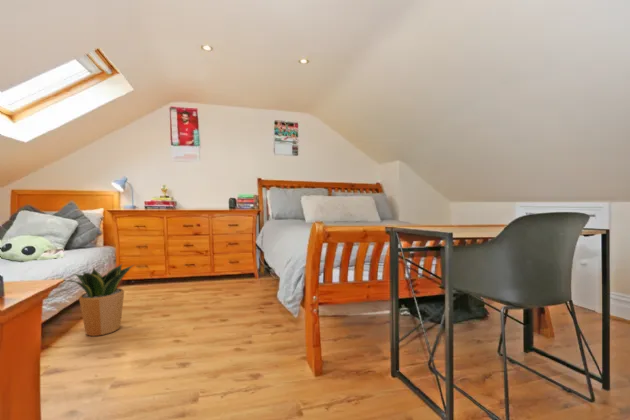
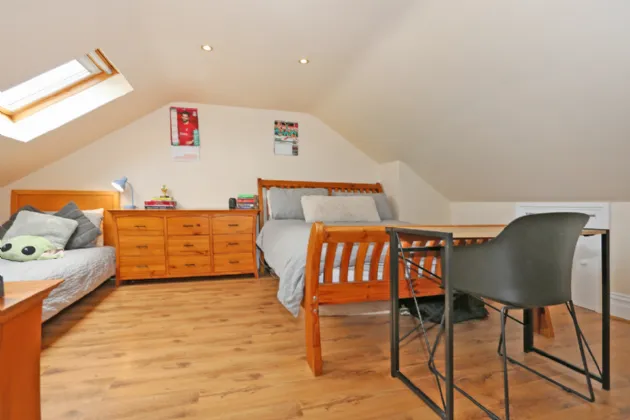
- potted plant (106, 297)
